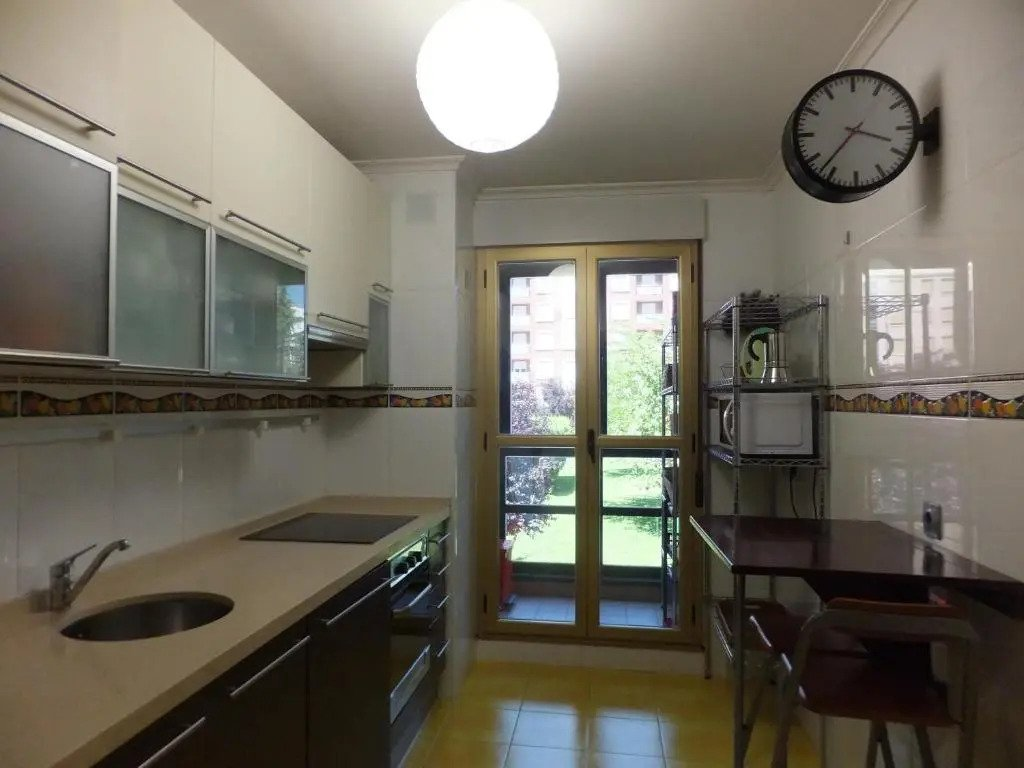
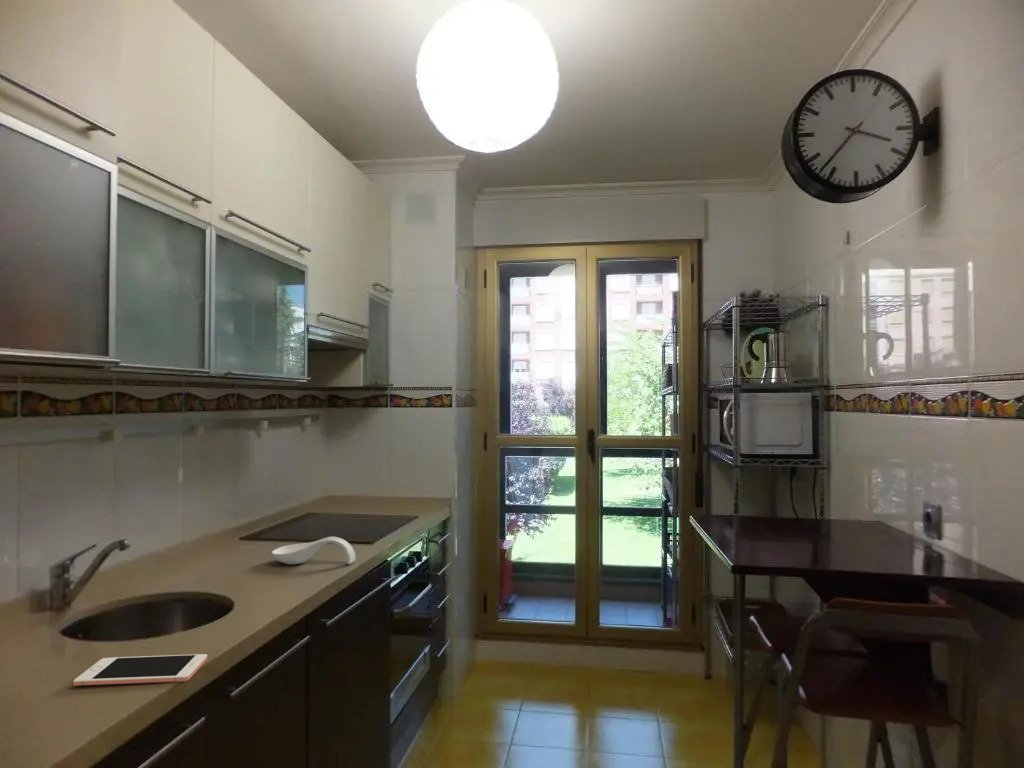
+ cell phone (143, 669)
+ spoon rest (313, 549)
